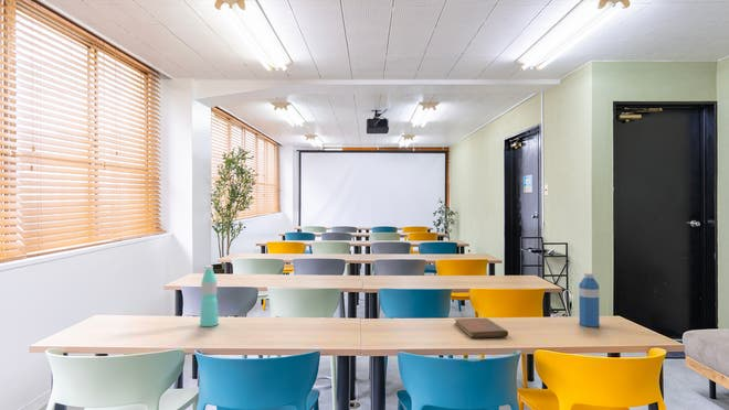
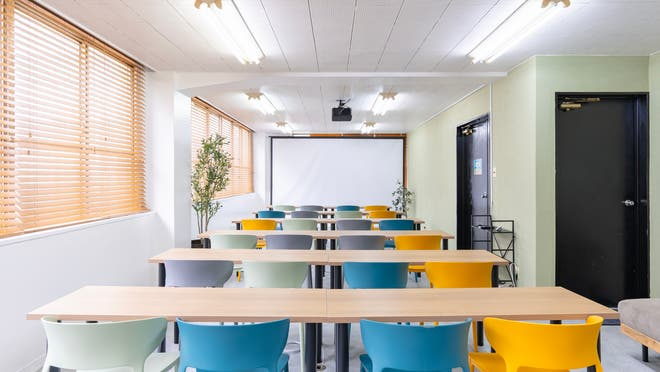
- water bottle (209, 294)
- water bottle (589, 299)
- notebook (479, 326)
